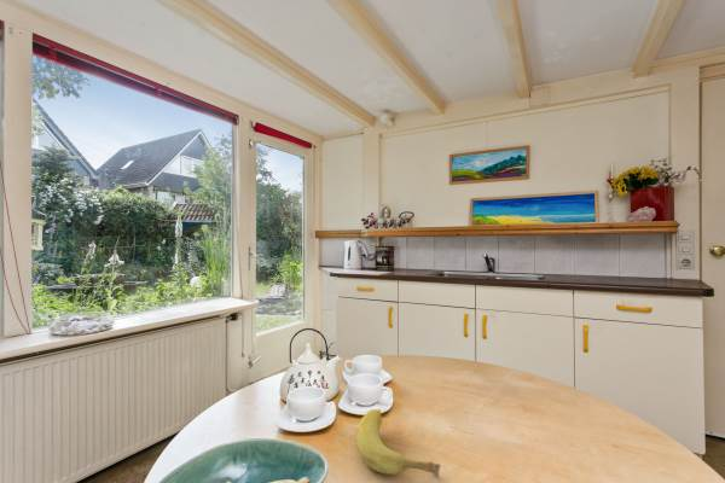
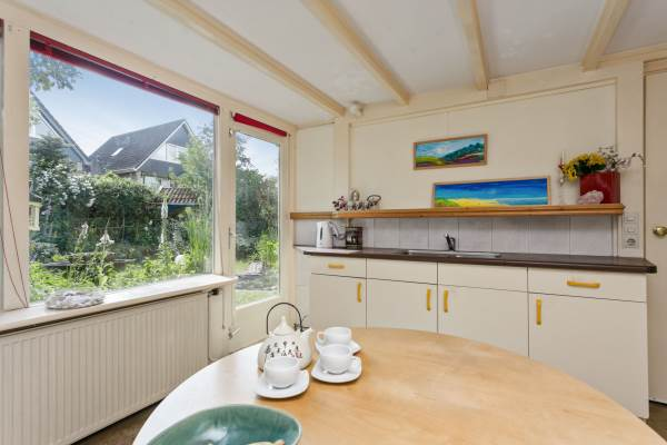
- fruit (393, 450)
